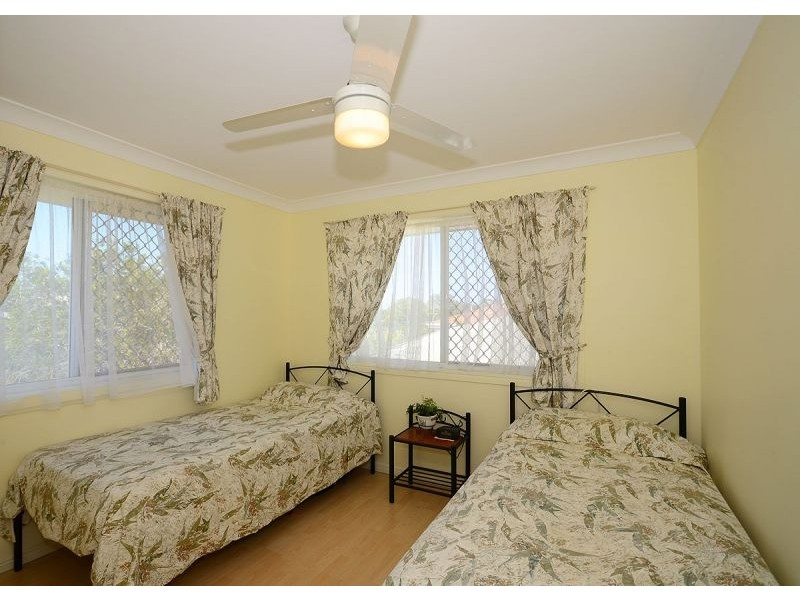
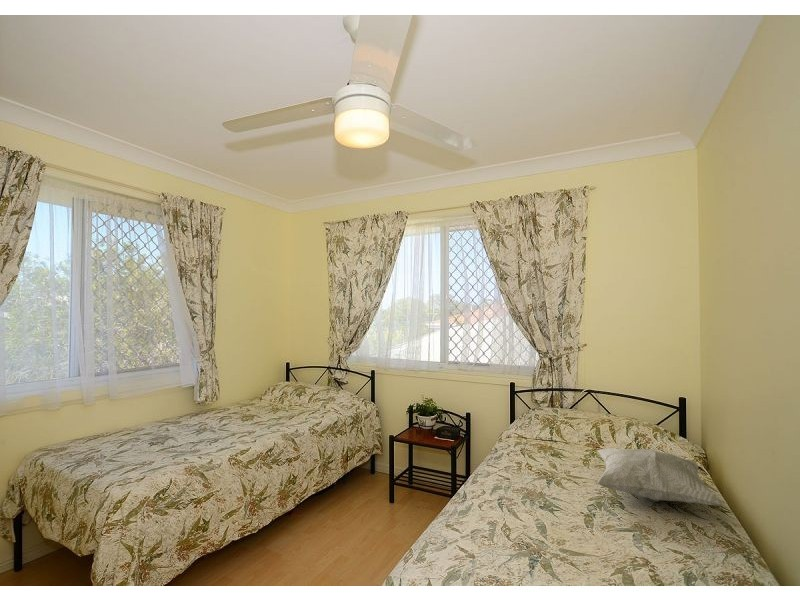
+ decorative pillow (650, 473)
